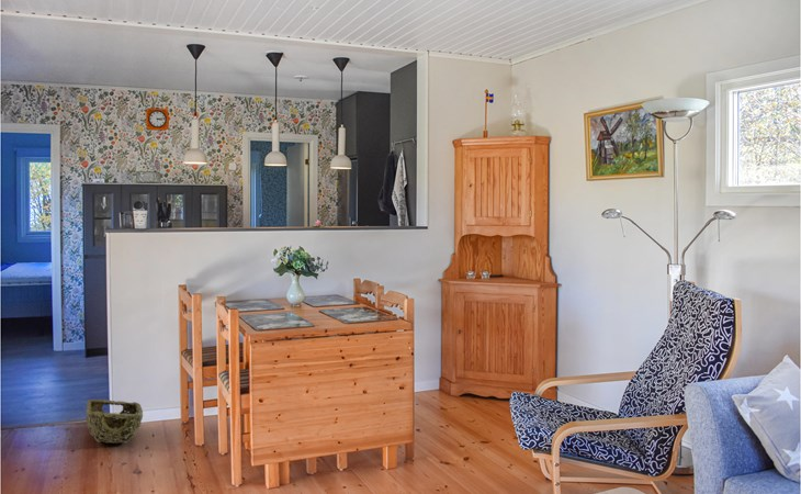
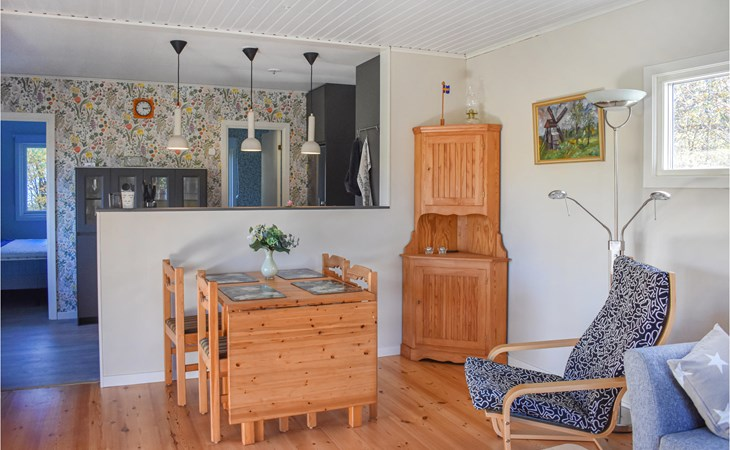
- woven basket (114, 419)
